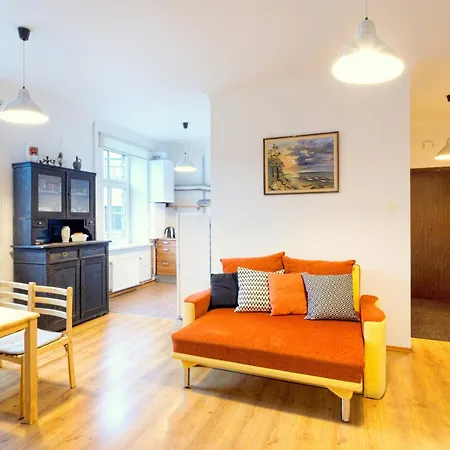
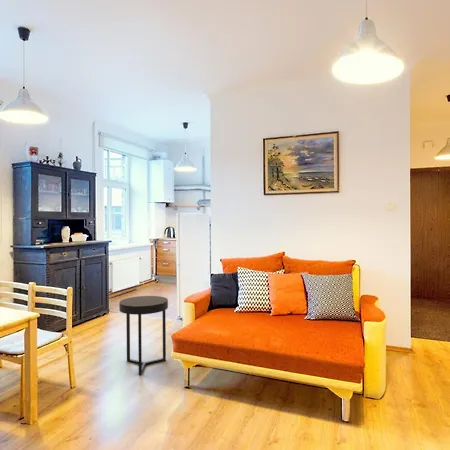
+ side table (140, 332)
